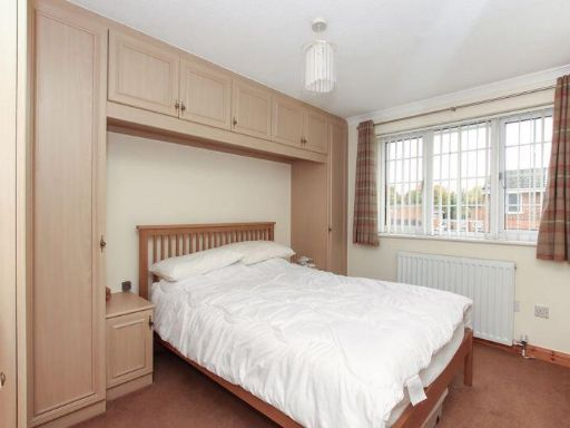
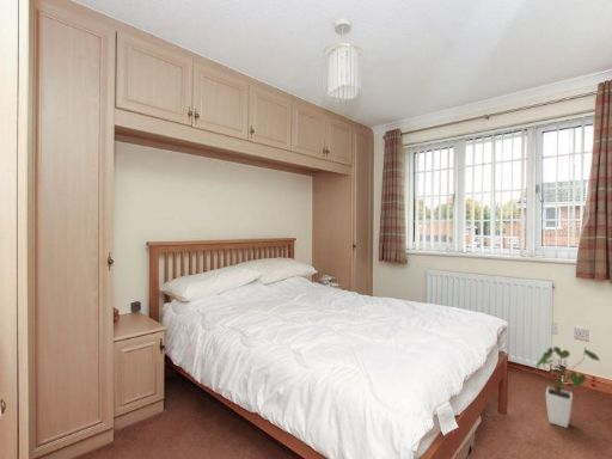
+ house plant (563, 386)
